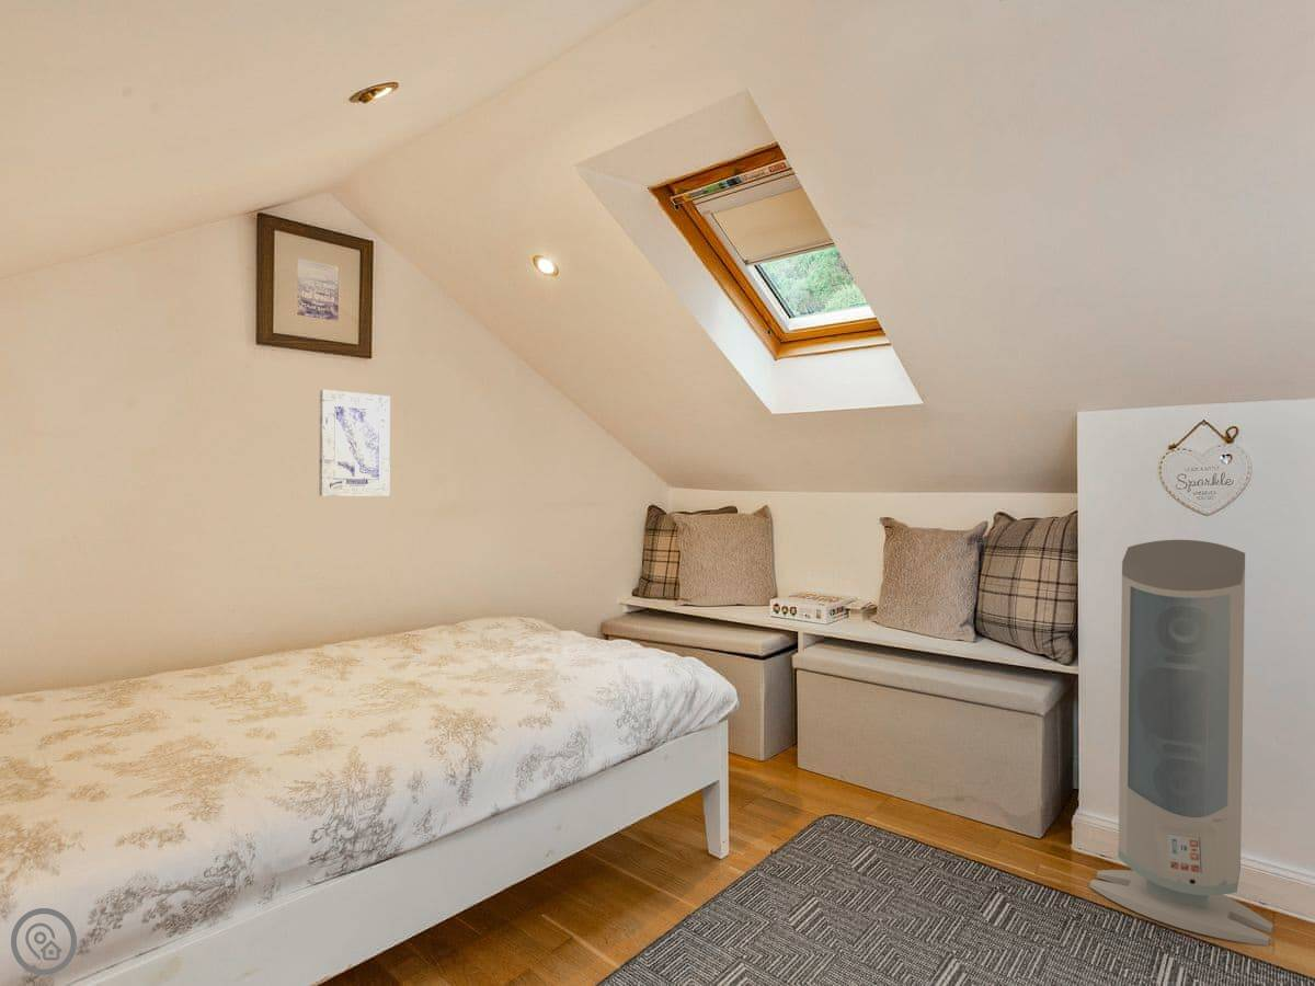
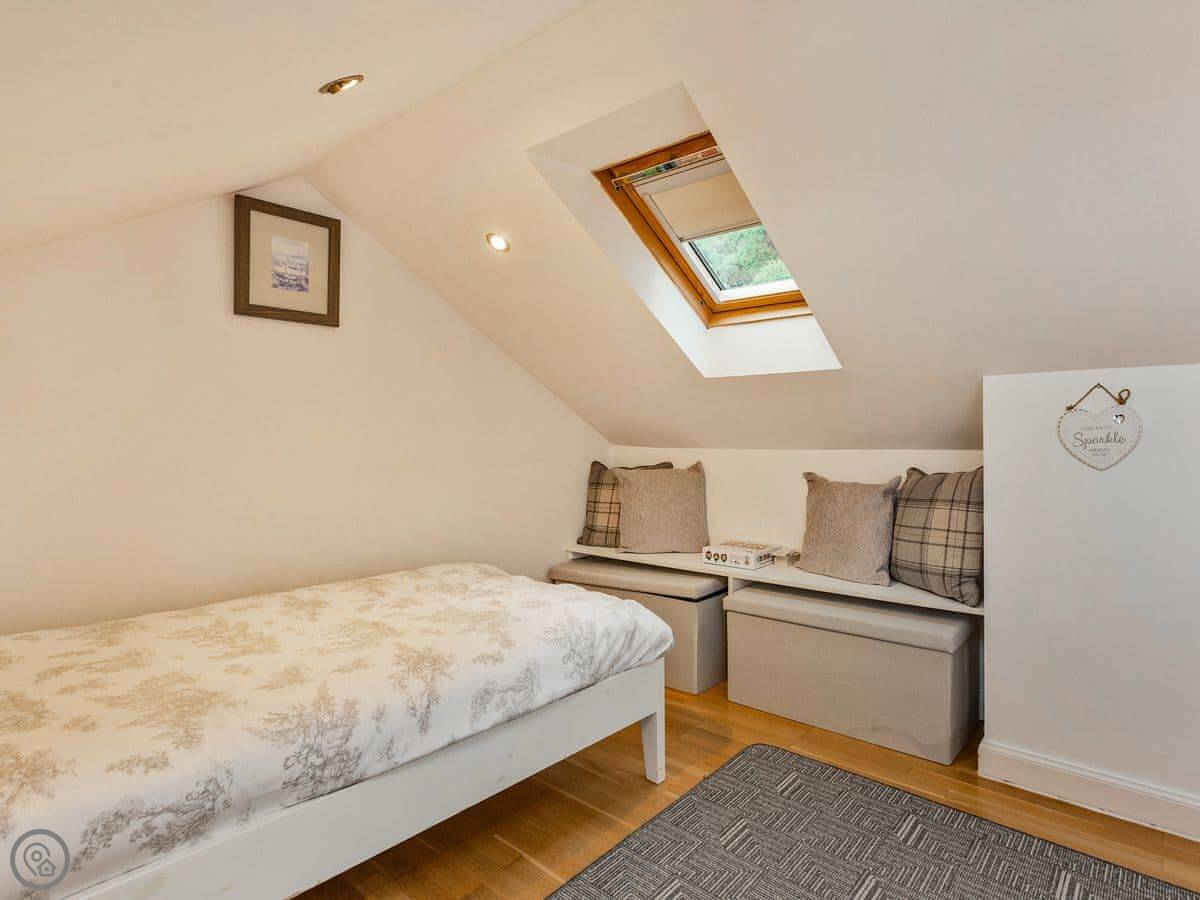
- air purifier (1179, 723)
- wall art (355, 444)
